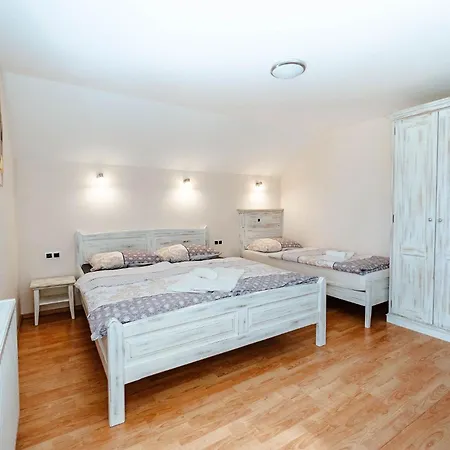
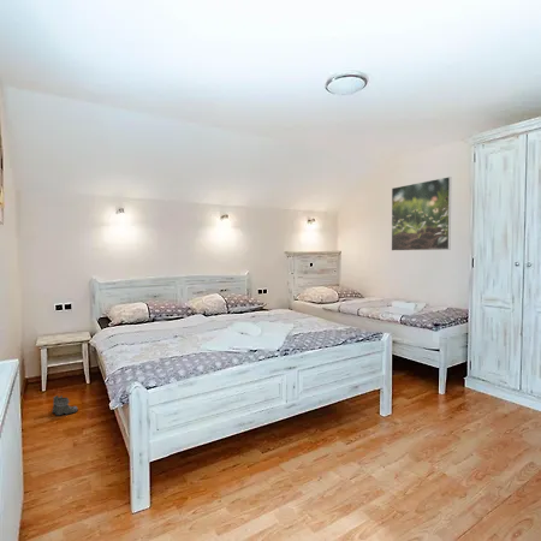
+ boots (64, 403)
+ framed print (418, 216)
